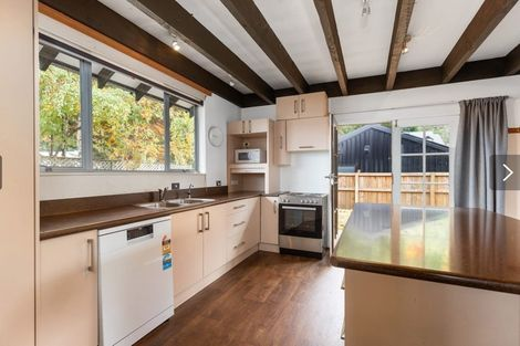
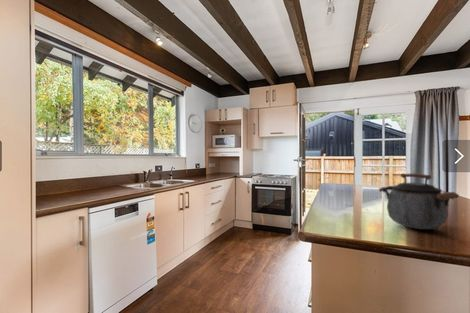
+ kettle (415, 200)
